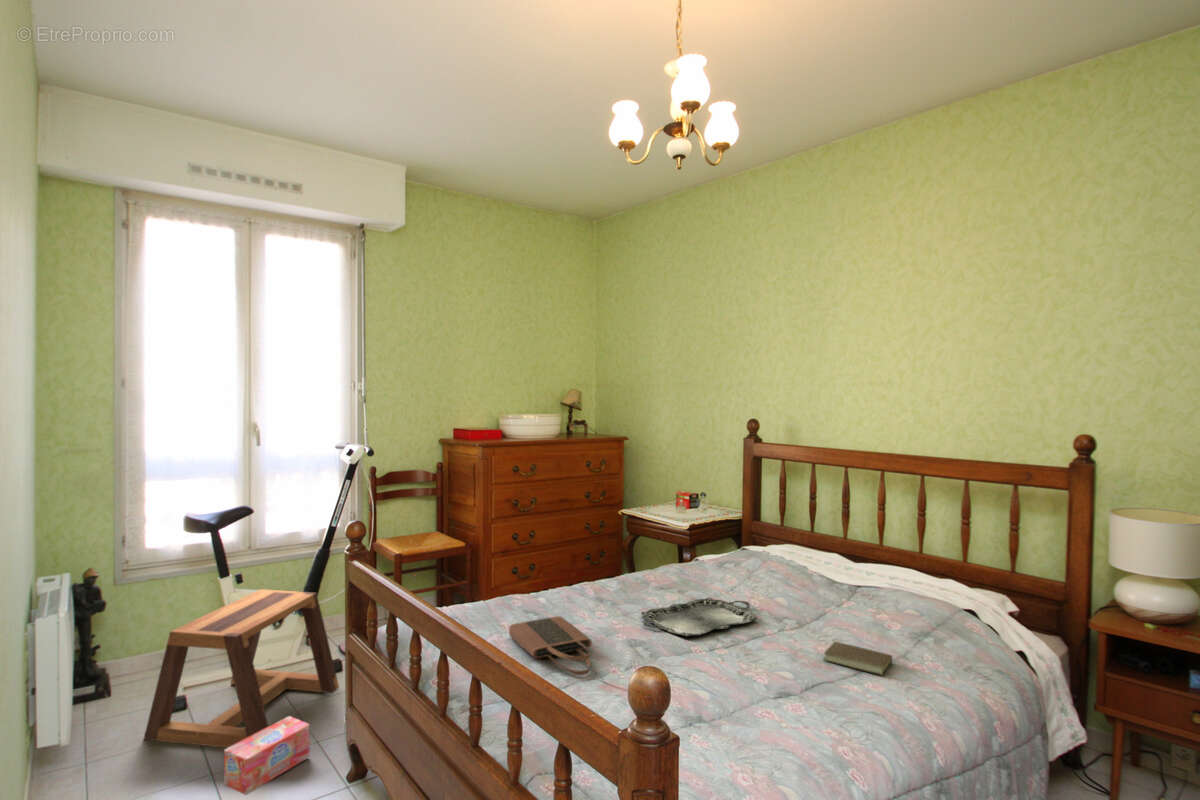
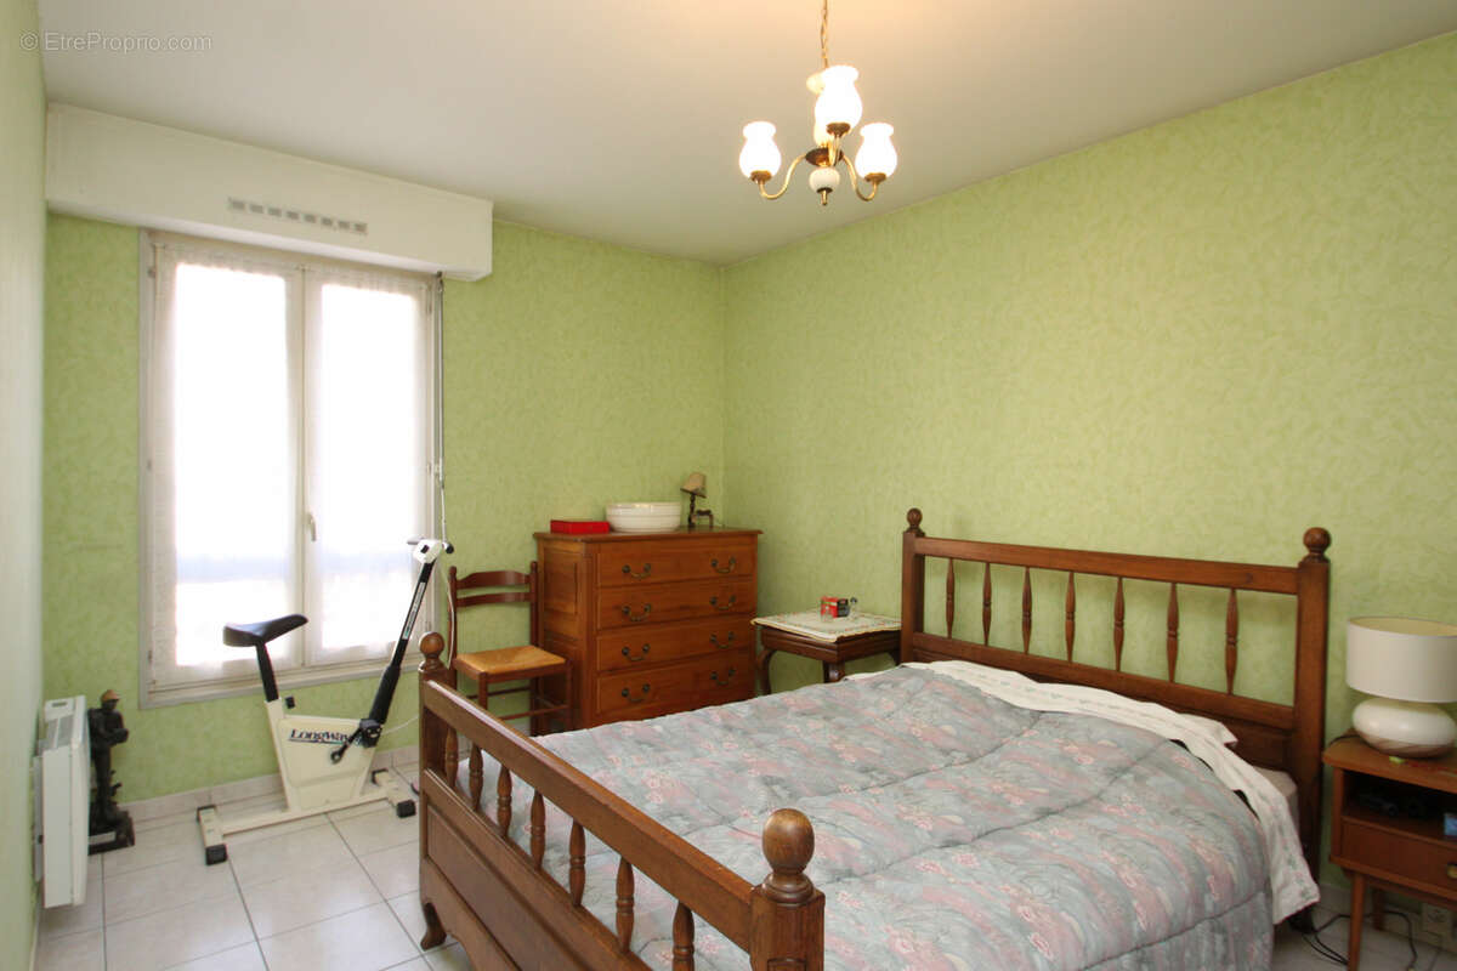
- box (268, 753)
- book (858, 654)
- serving tray (698, 615)
- tote bag (557, 642)
- stool (249, 661)
